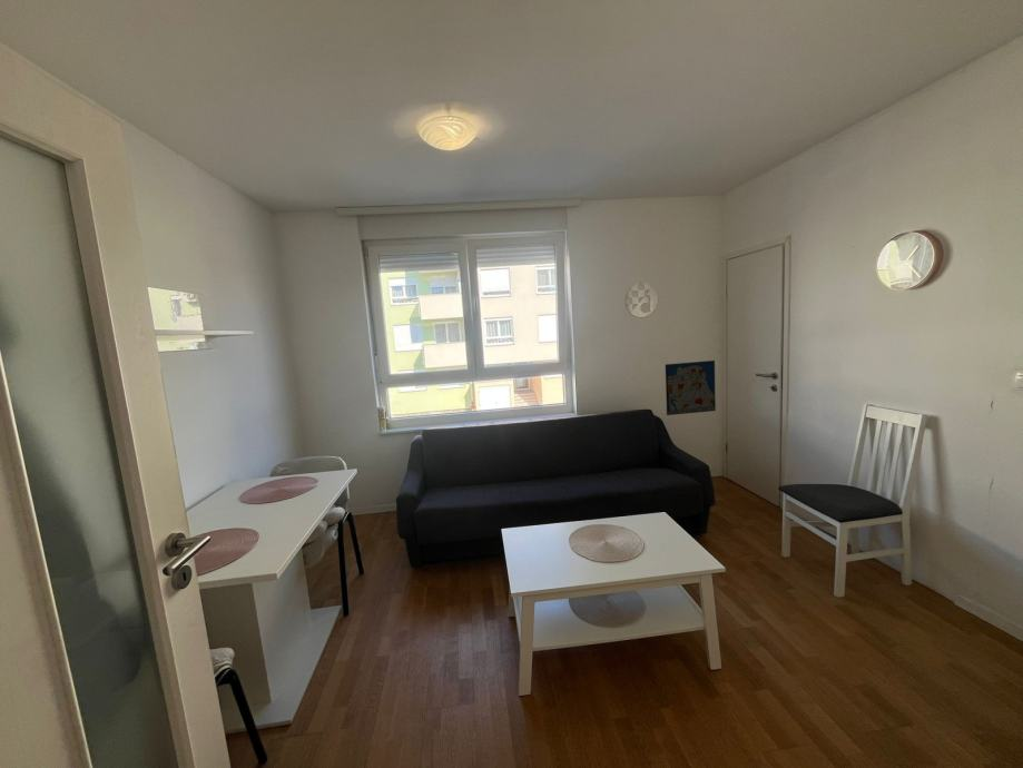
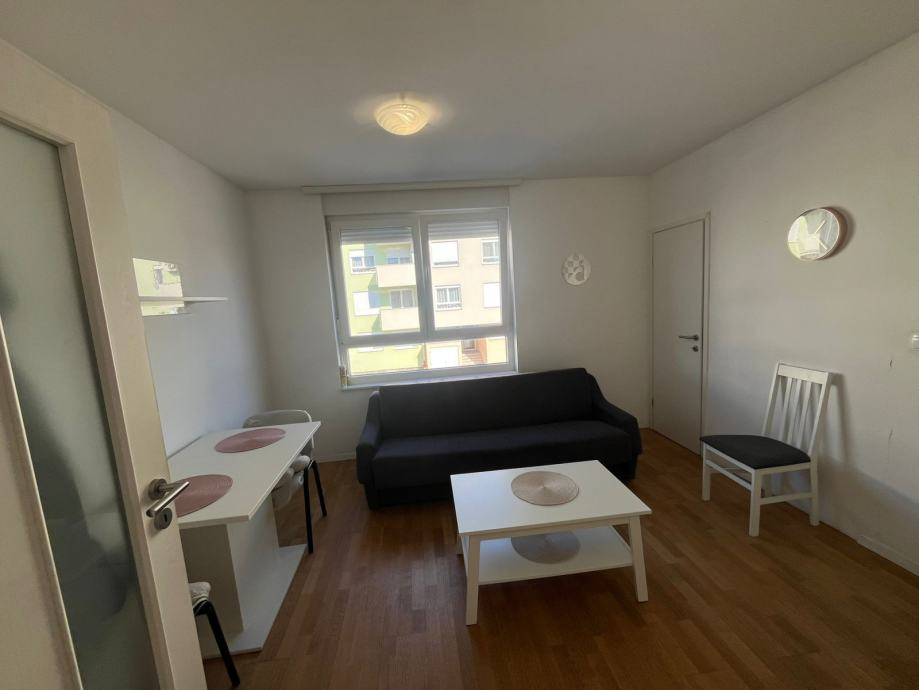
- wall art (690, 387)
